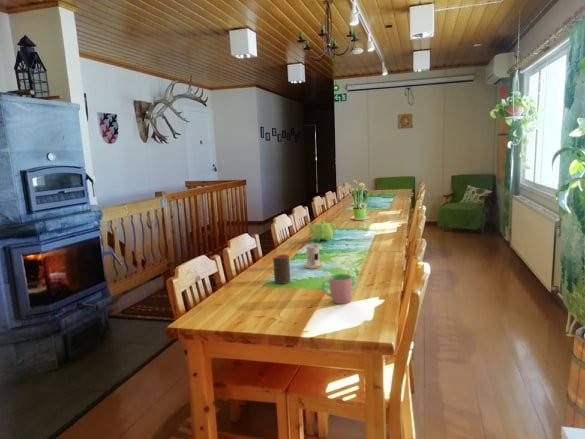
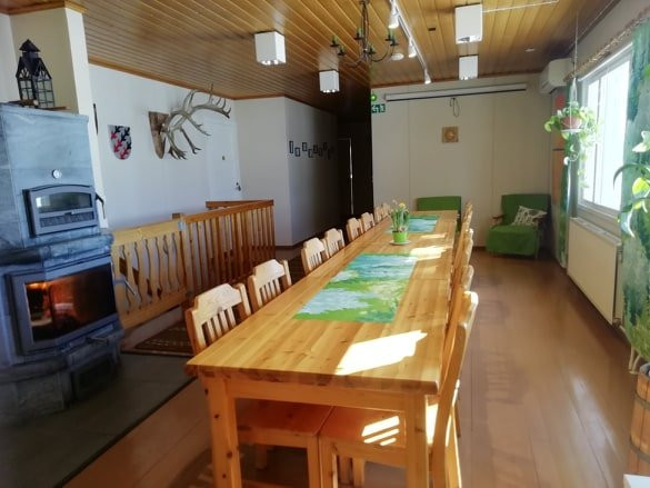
- cup (281, 268)
- teapot (321, 230)
- cup (337, 289)
- candle (313, 254)
